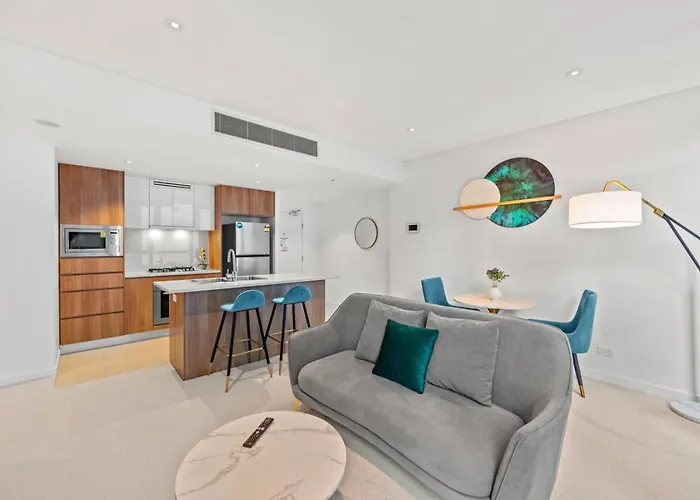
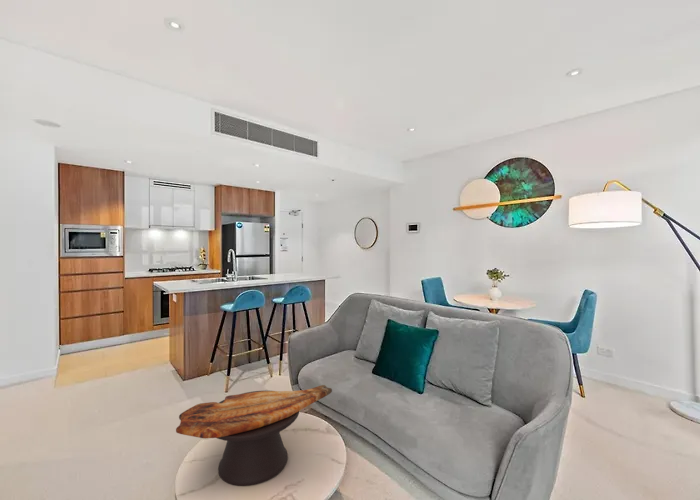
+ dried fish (261, 432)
